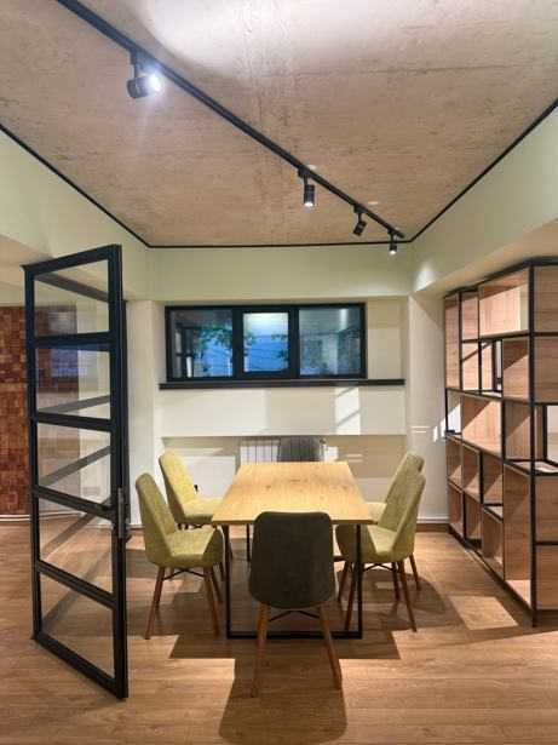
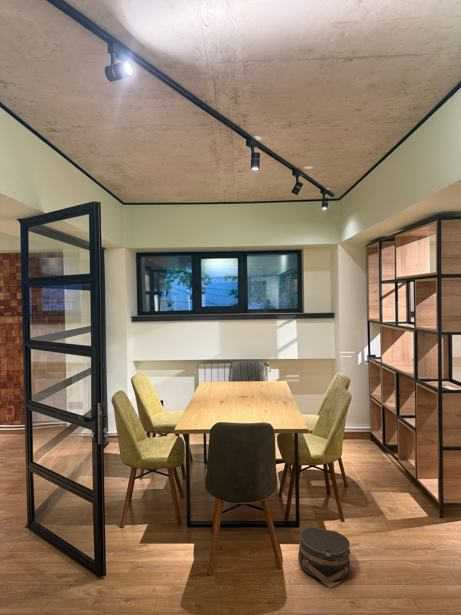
+ hat box (324, 554)
